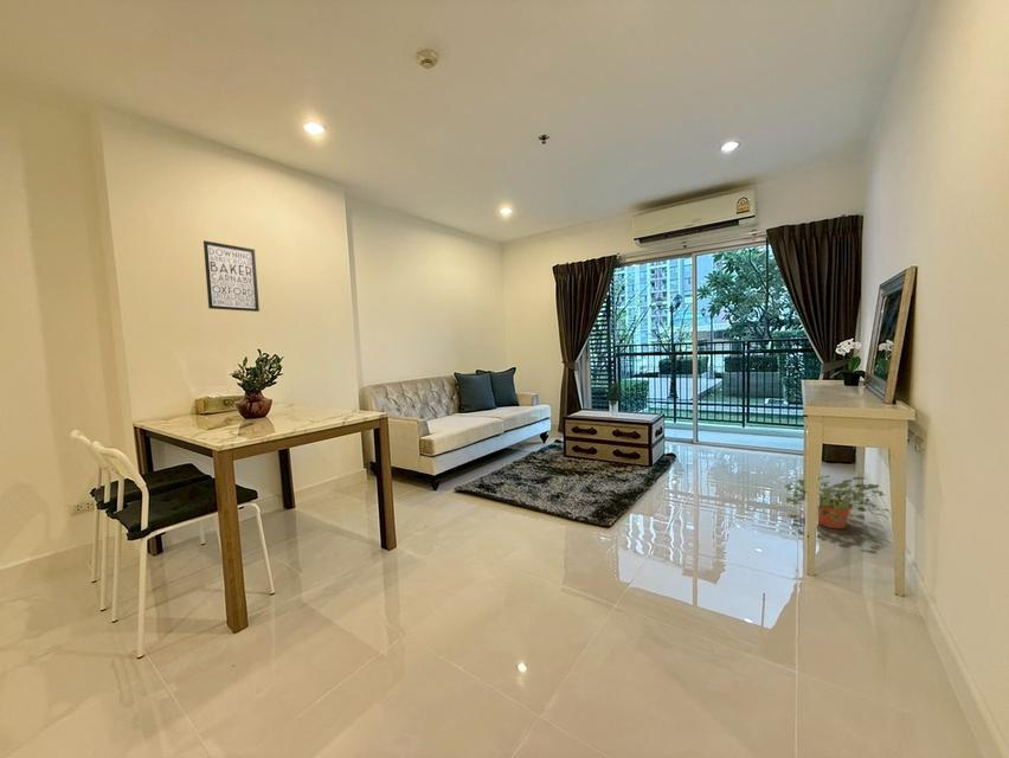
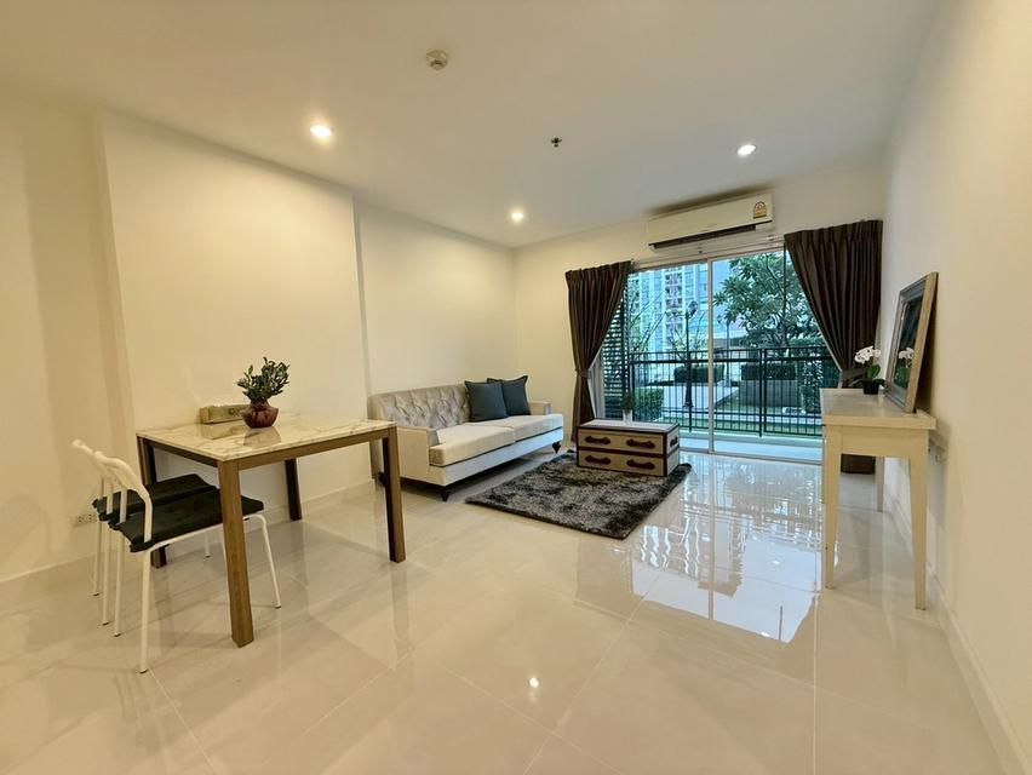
- wall art (232, 277)
- potted plant (835, 505)
